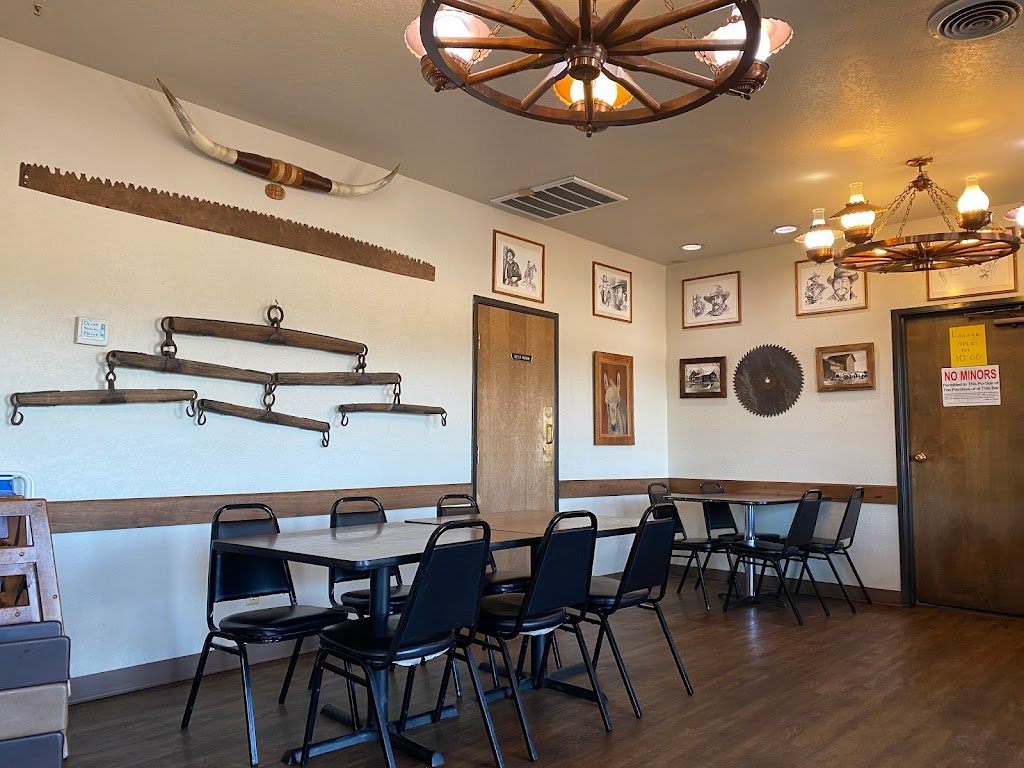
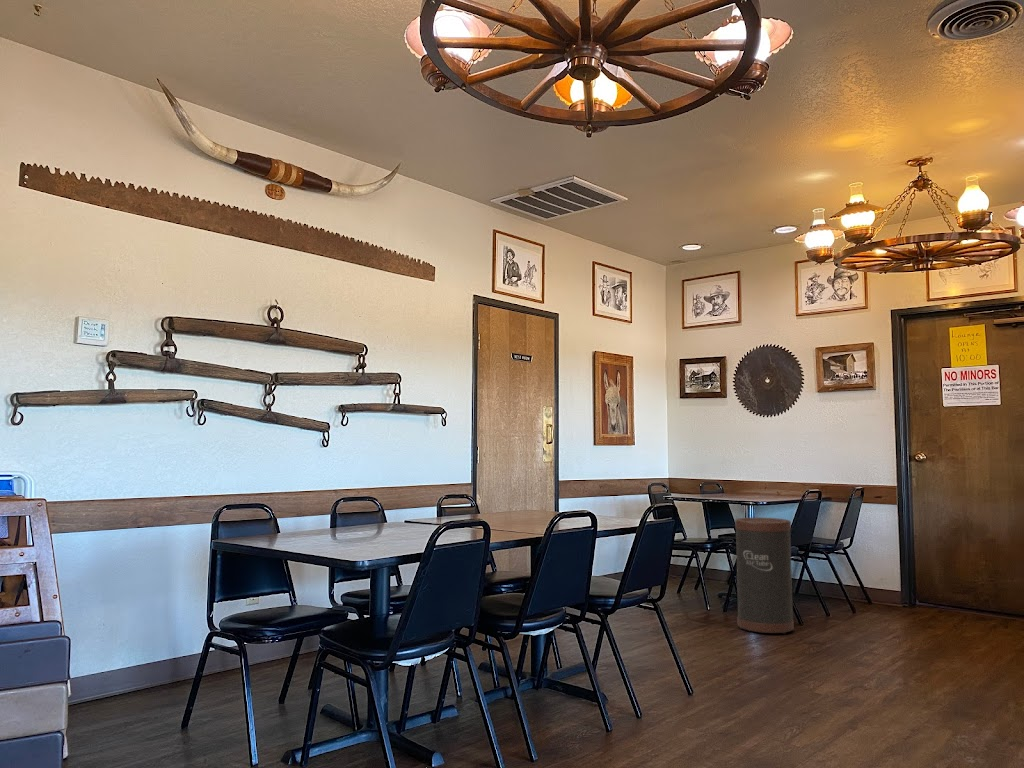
+ trash can (764, 574)
